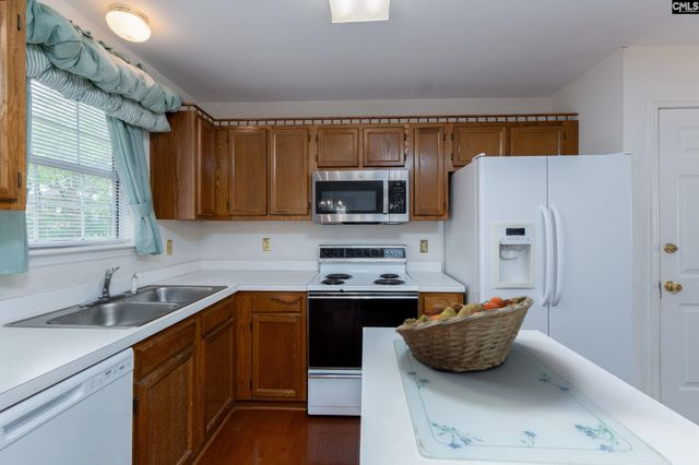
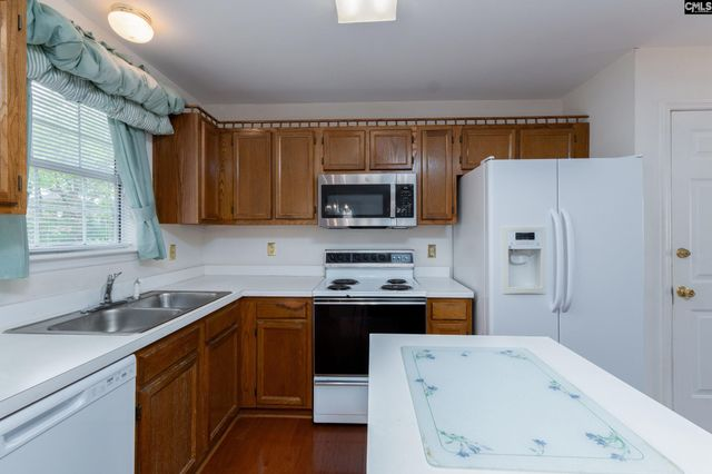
- fruit basket (464, 324)
